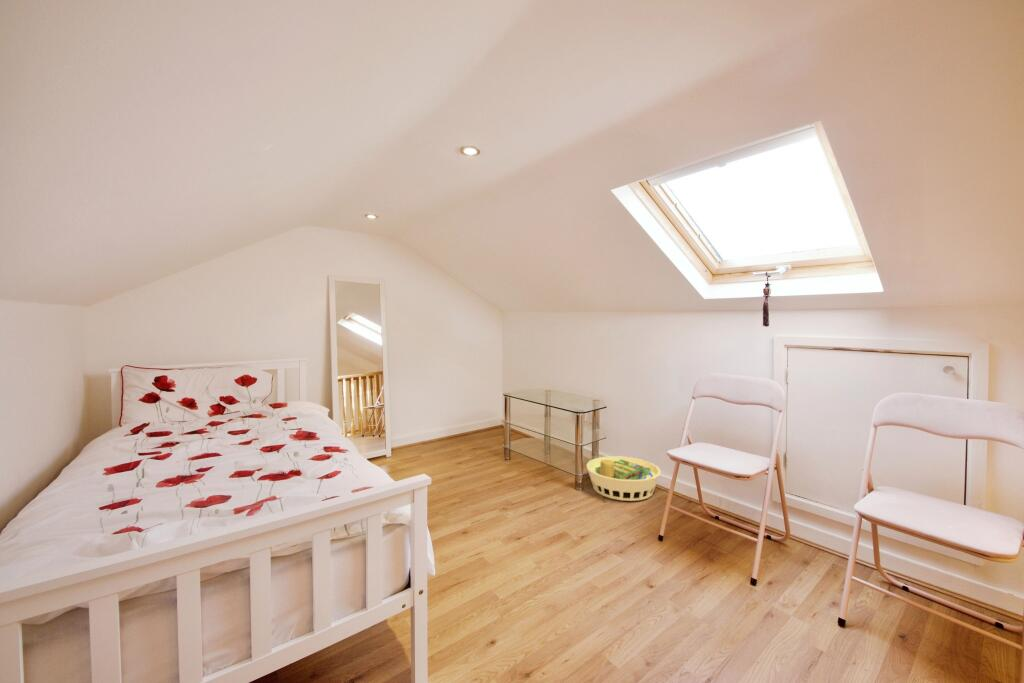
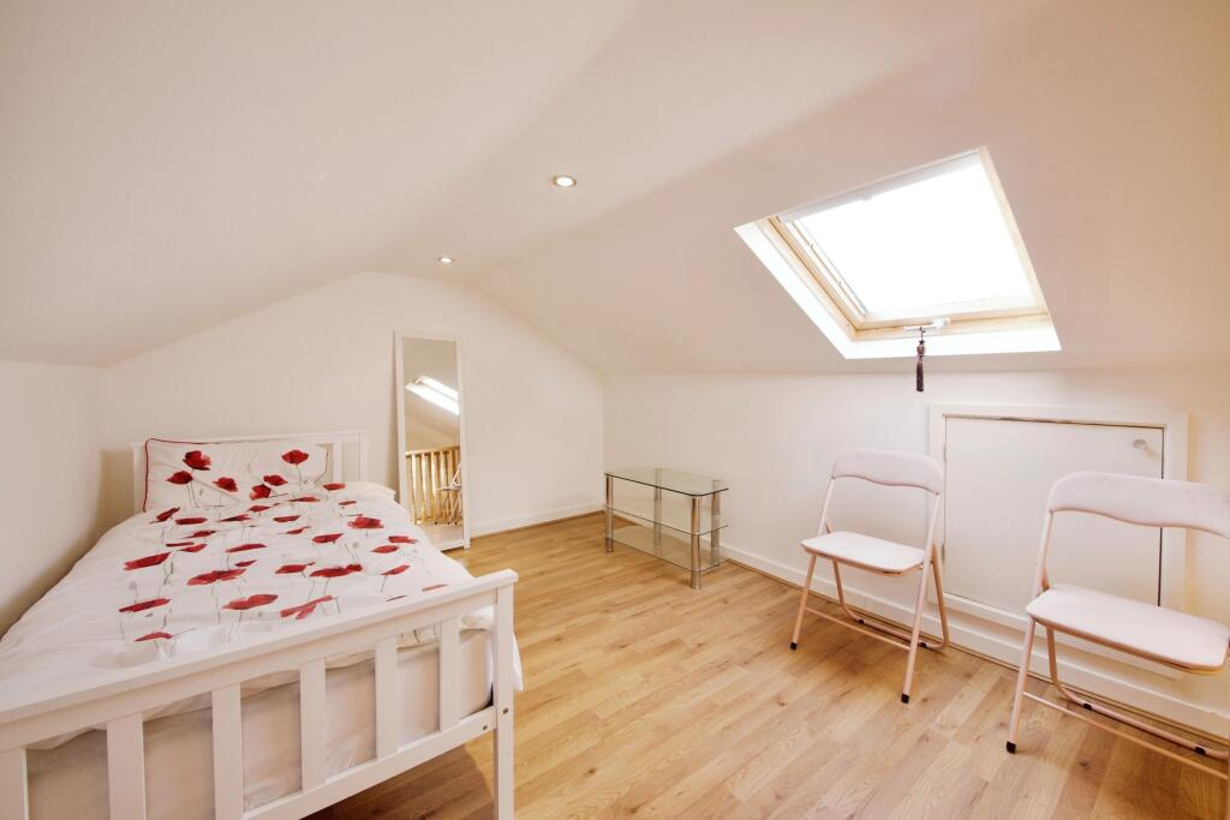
- laundry basket (622, 472)
